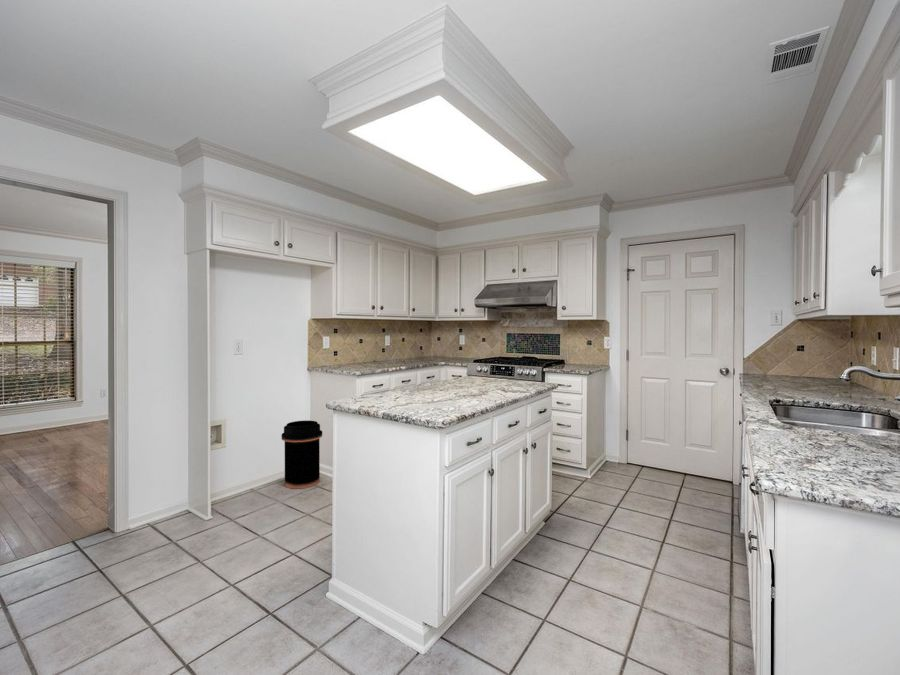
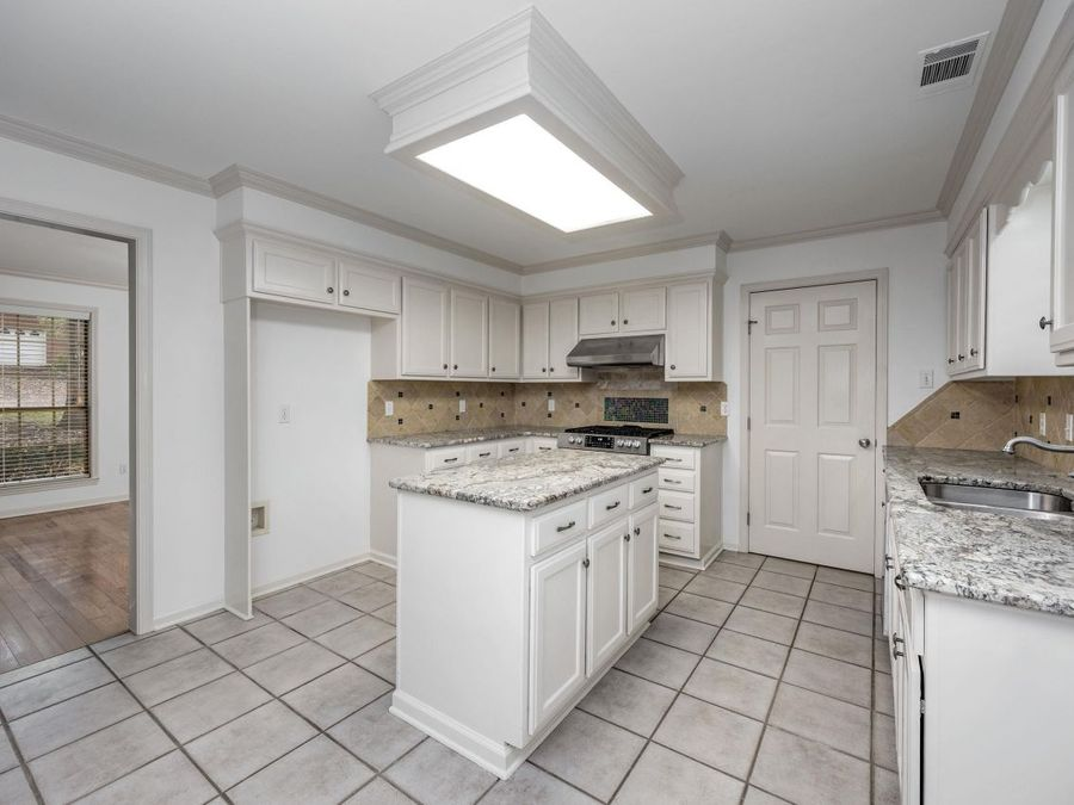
- trash can (302, 453)
